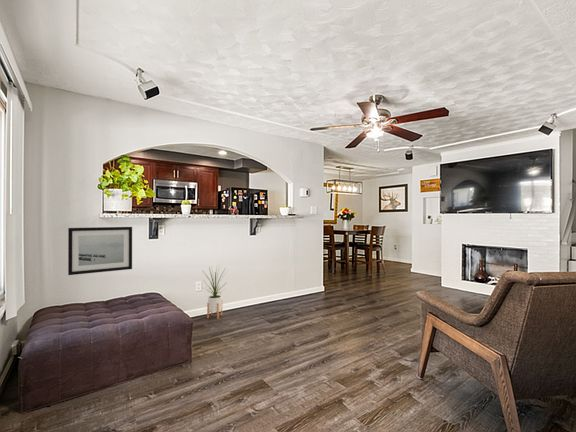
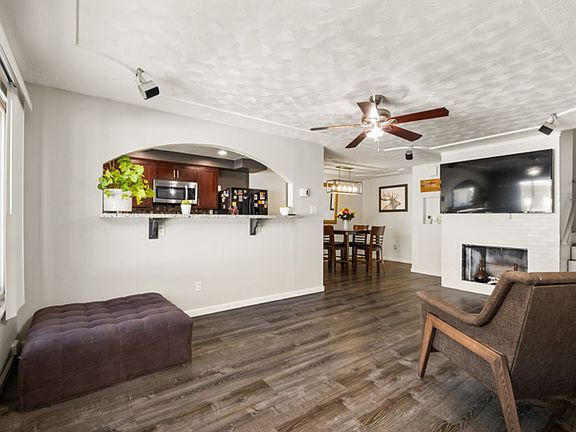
- house plant (215, 290)
- wall art (101, 249)
